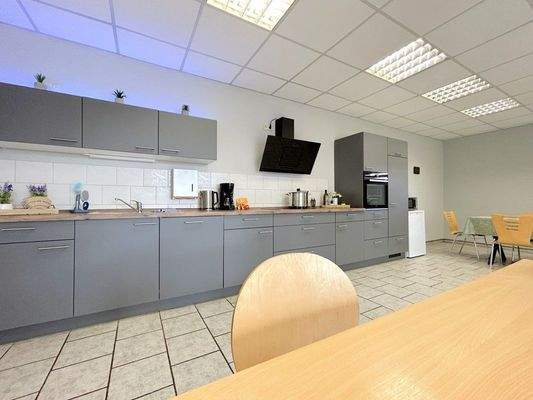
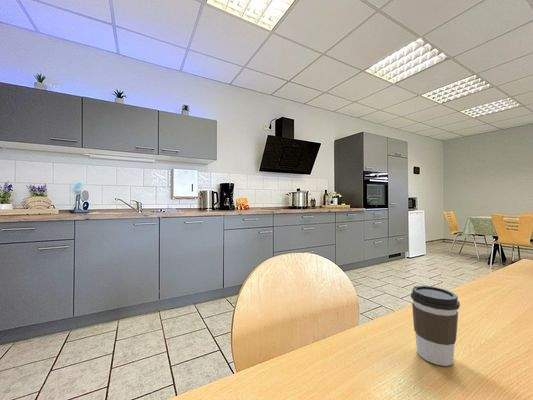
+ coffee cup (434, 323)
